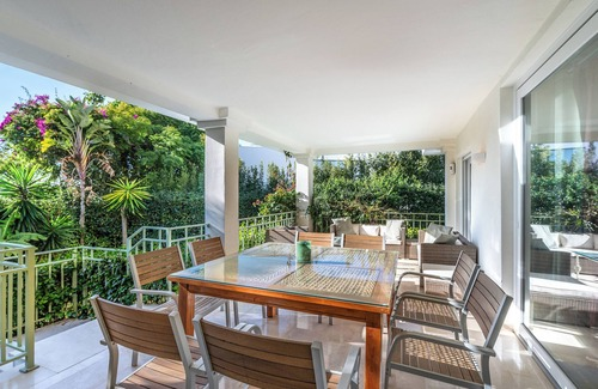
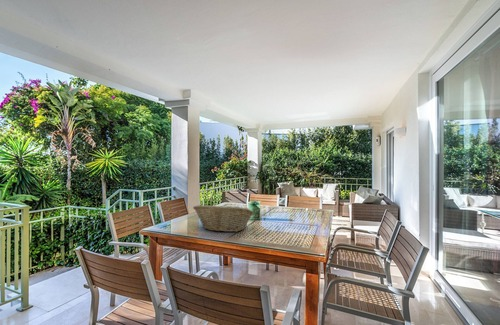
+ fruit basket (223, 215)
